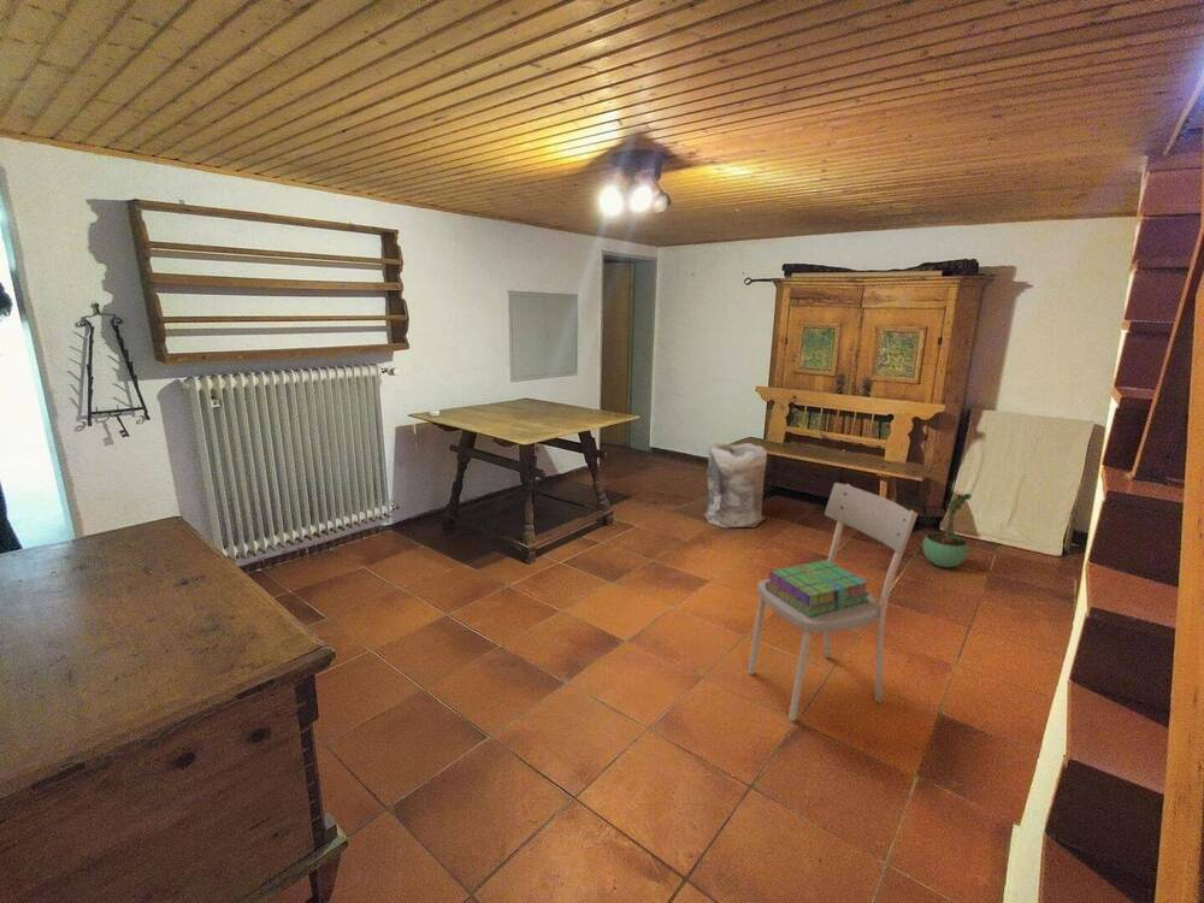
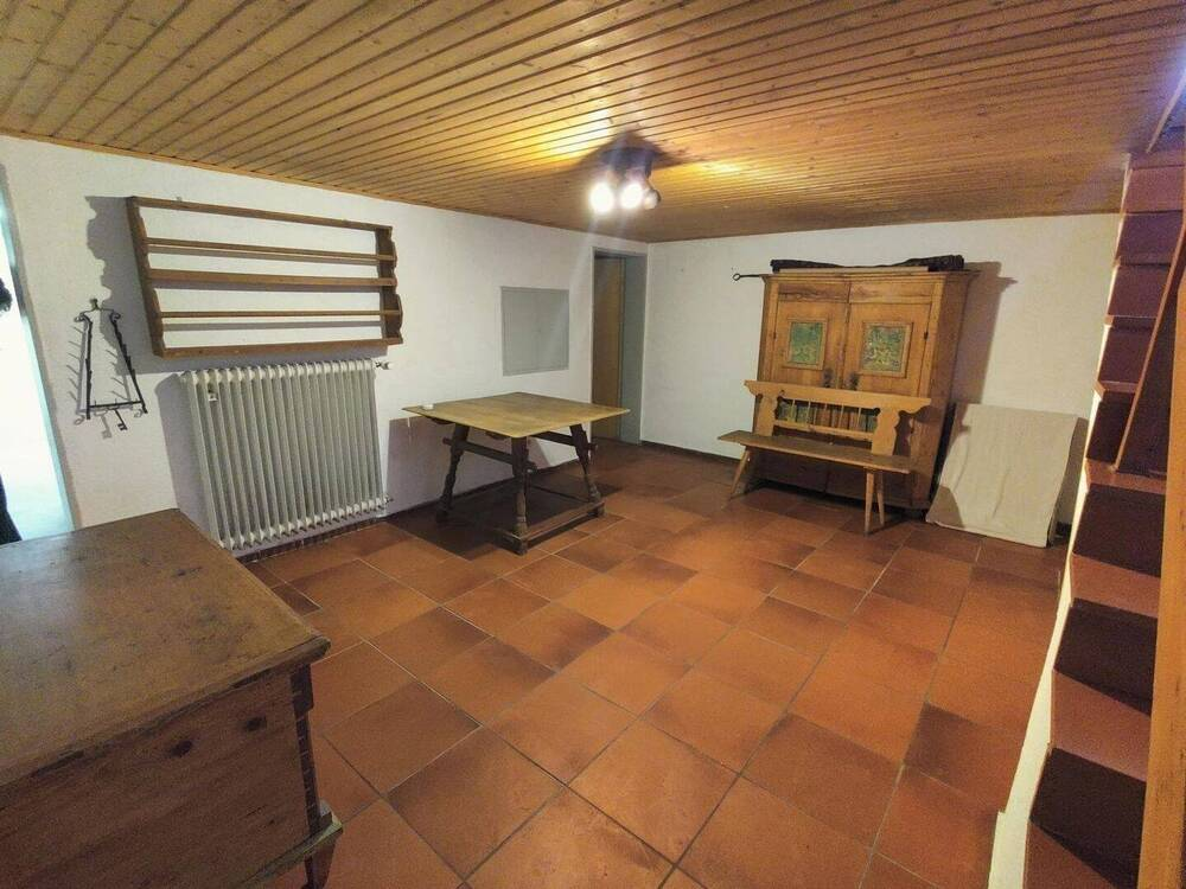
- dining chair (830, 612)
- bag (737, 482)
- stack of books (816, 585)
- potted plant (948, 529)
